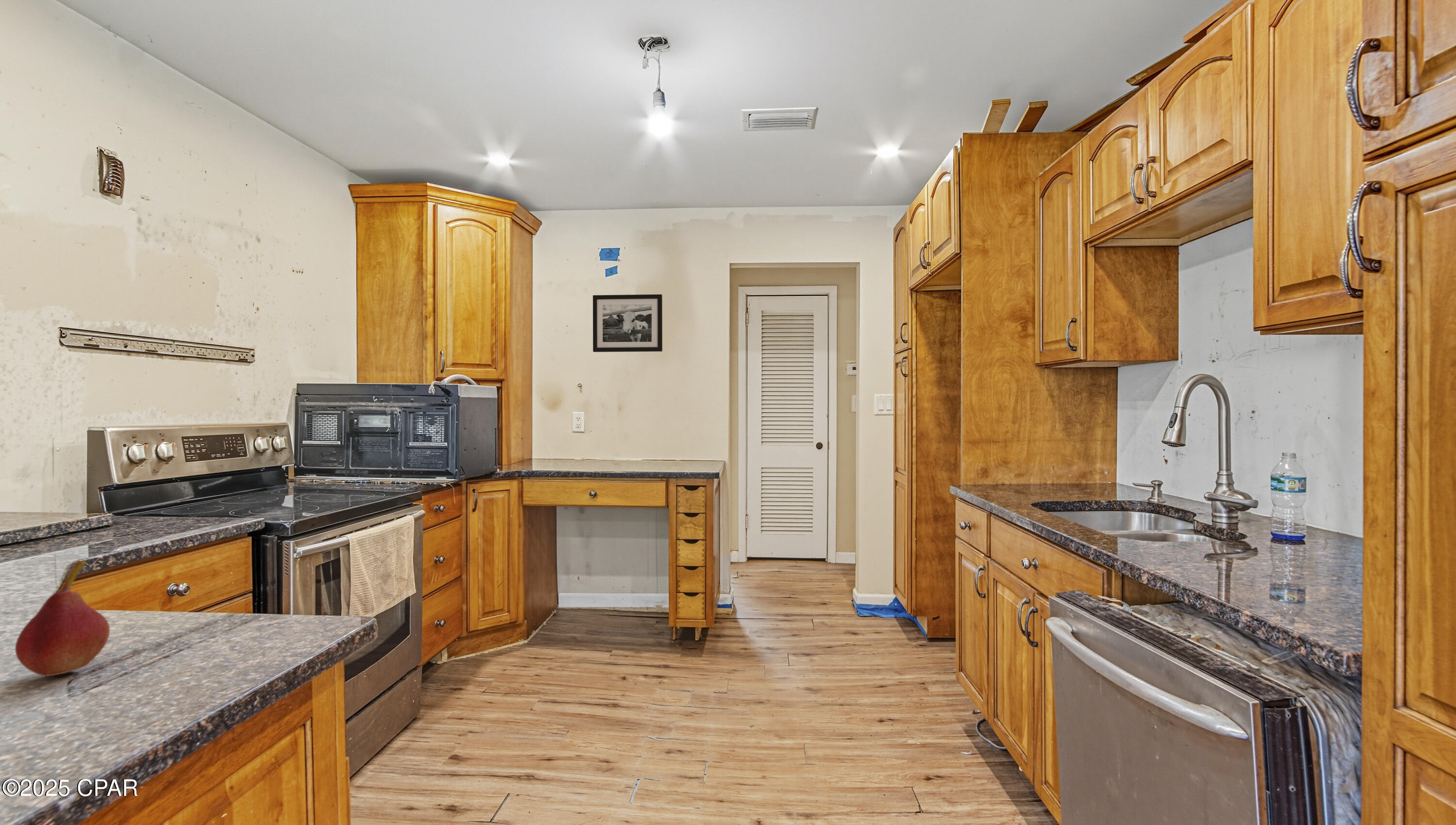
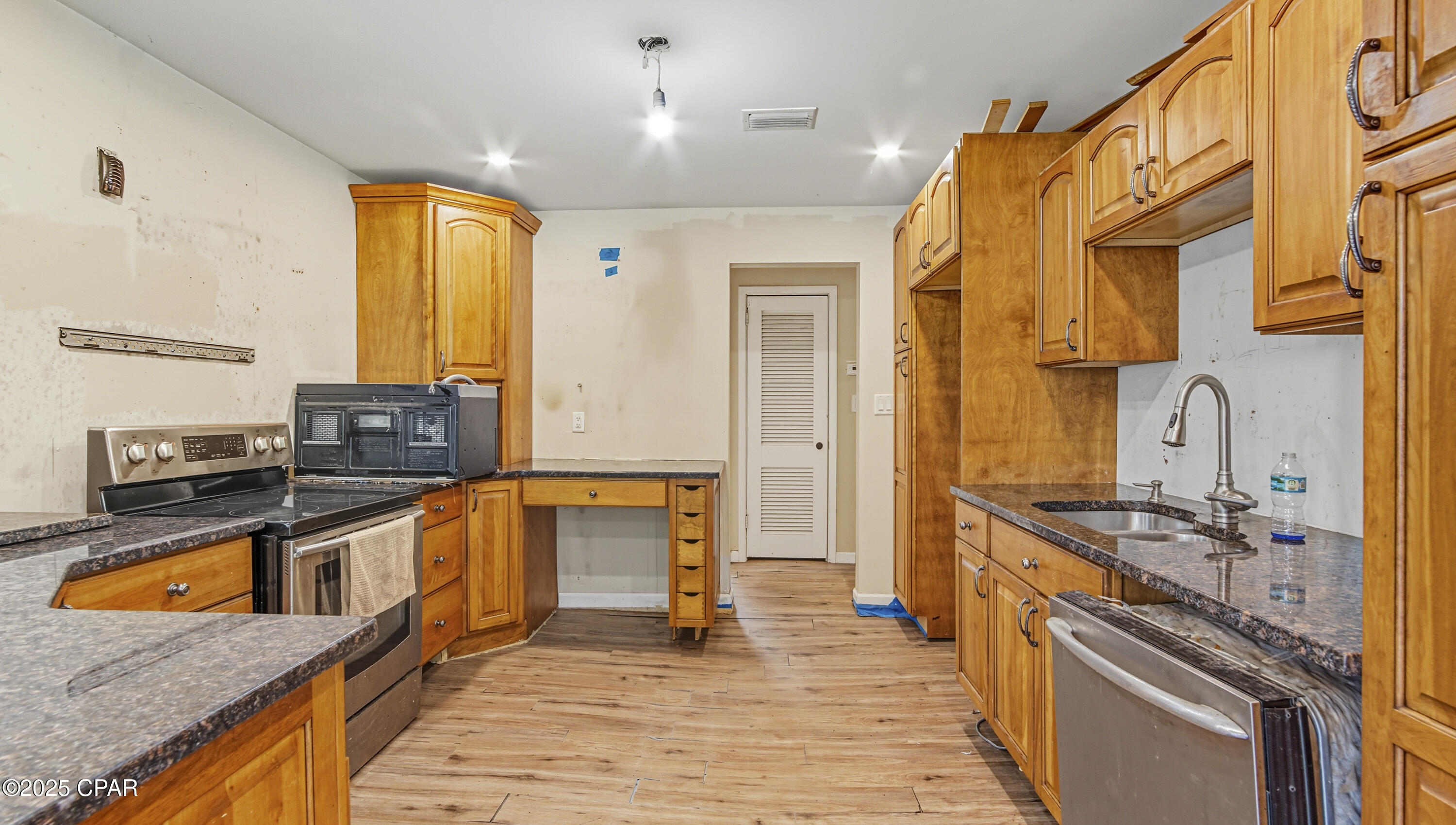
- fruit (64, 617)
- picture frame (628, 323)
